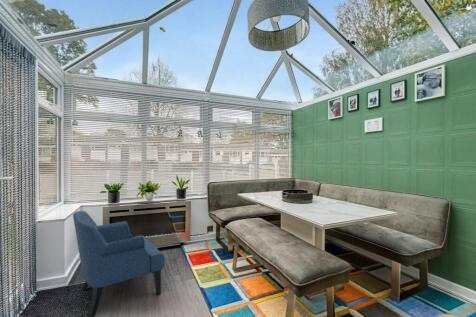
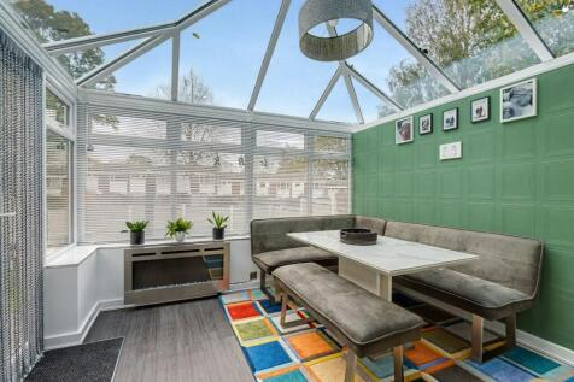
- chair (117, 249)
